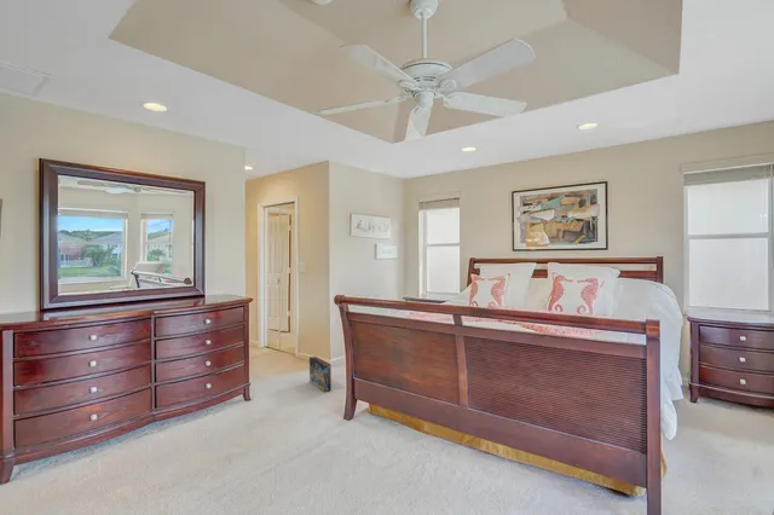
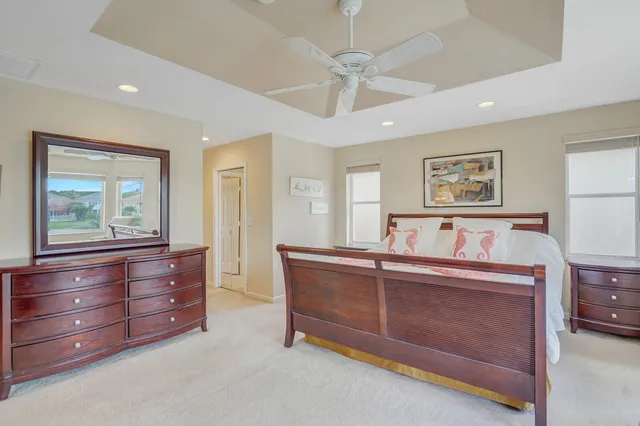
- box (319, 372)
